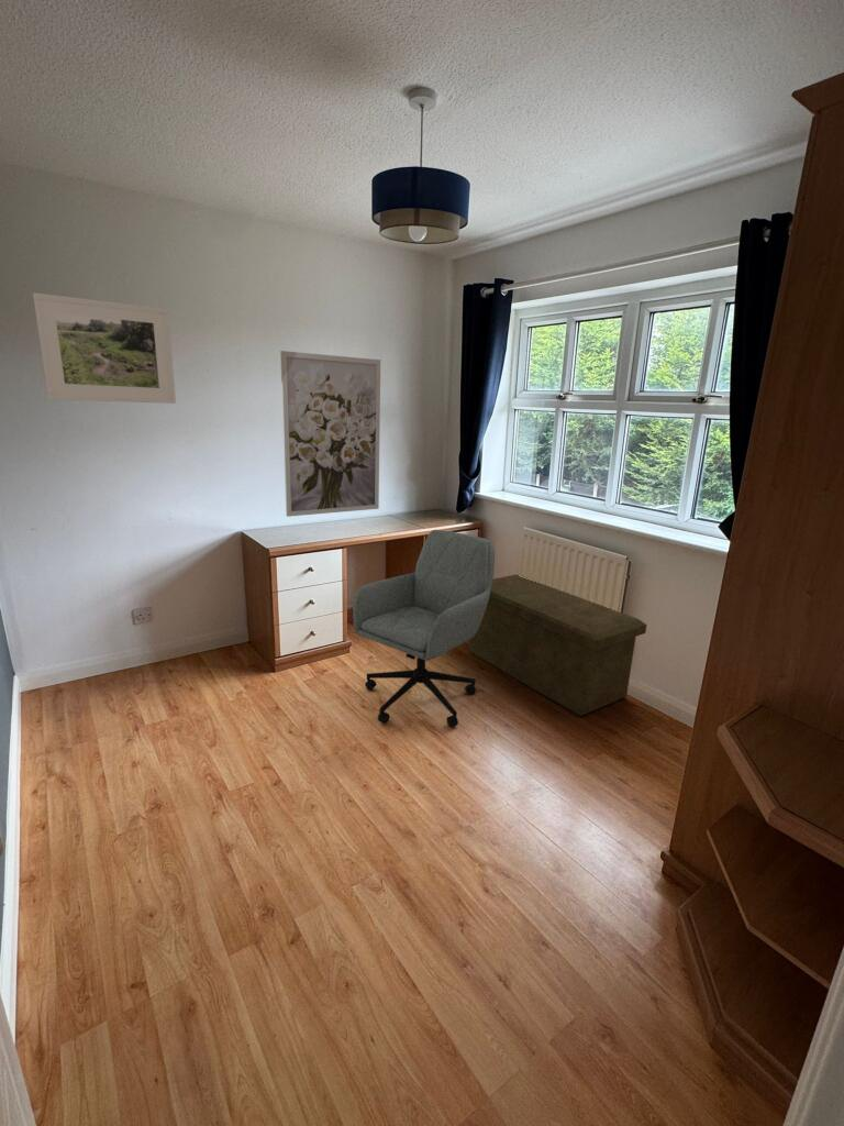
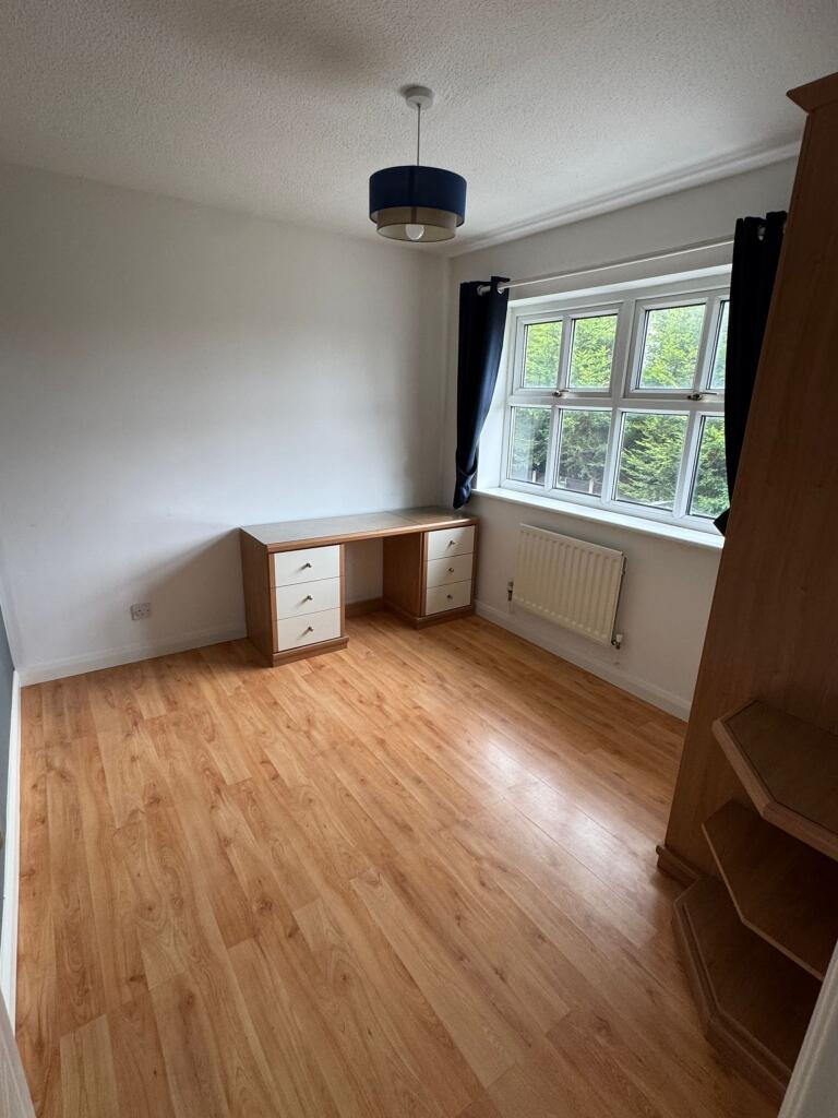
- office chair (424, 623)
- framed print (110, 352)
- wall art (333, 437)
- storage bench (545, 637)
